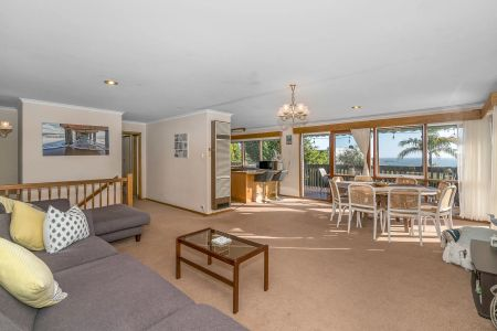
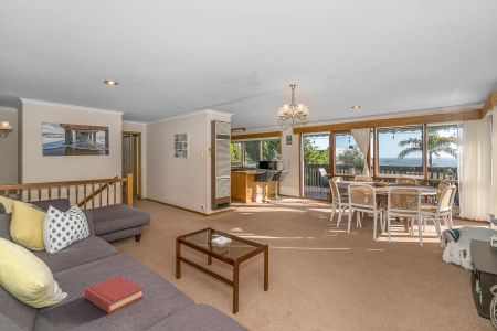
+ hardback book (114, 292)
